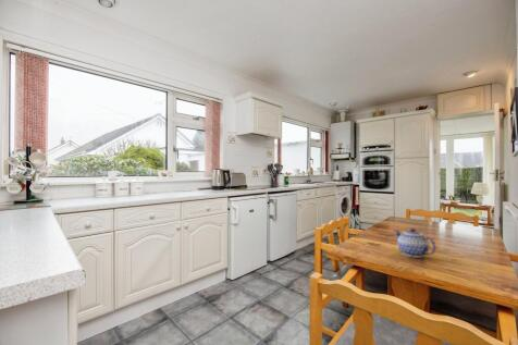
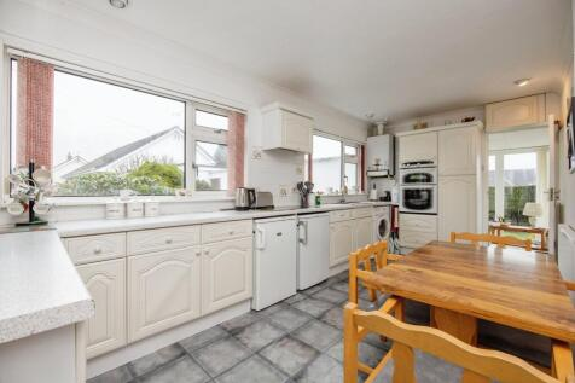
- teapot (412, 241)
